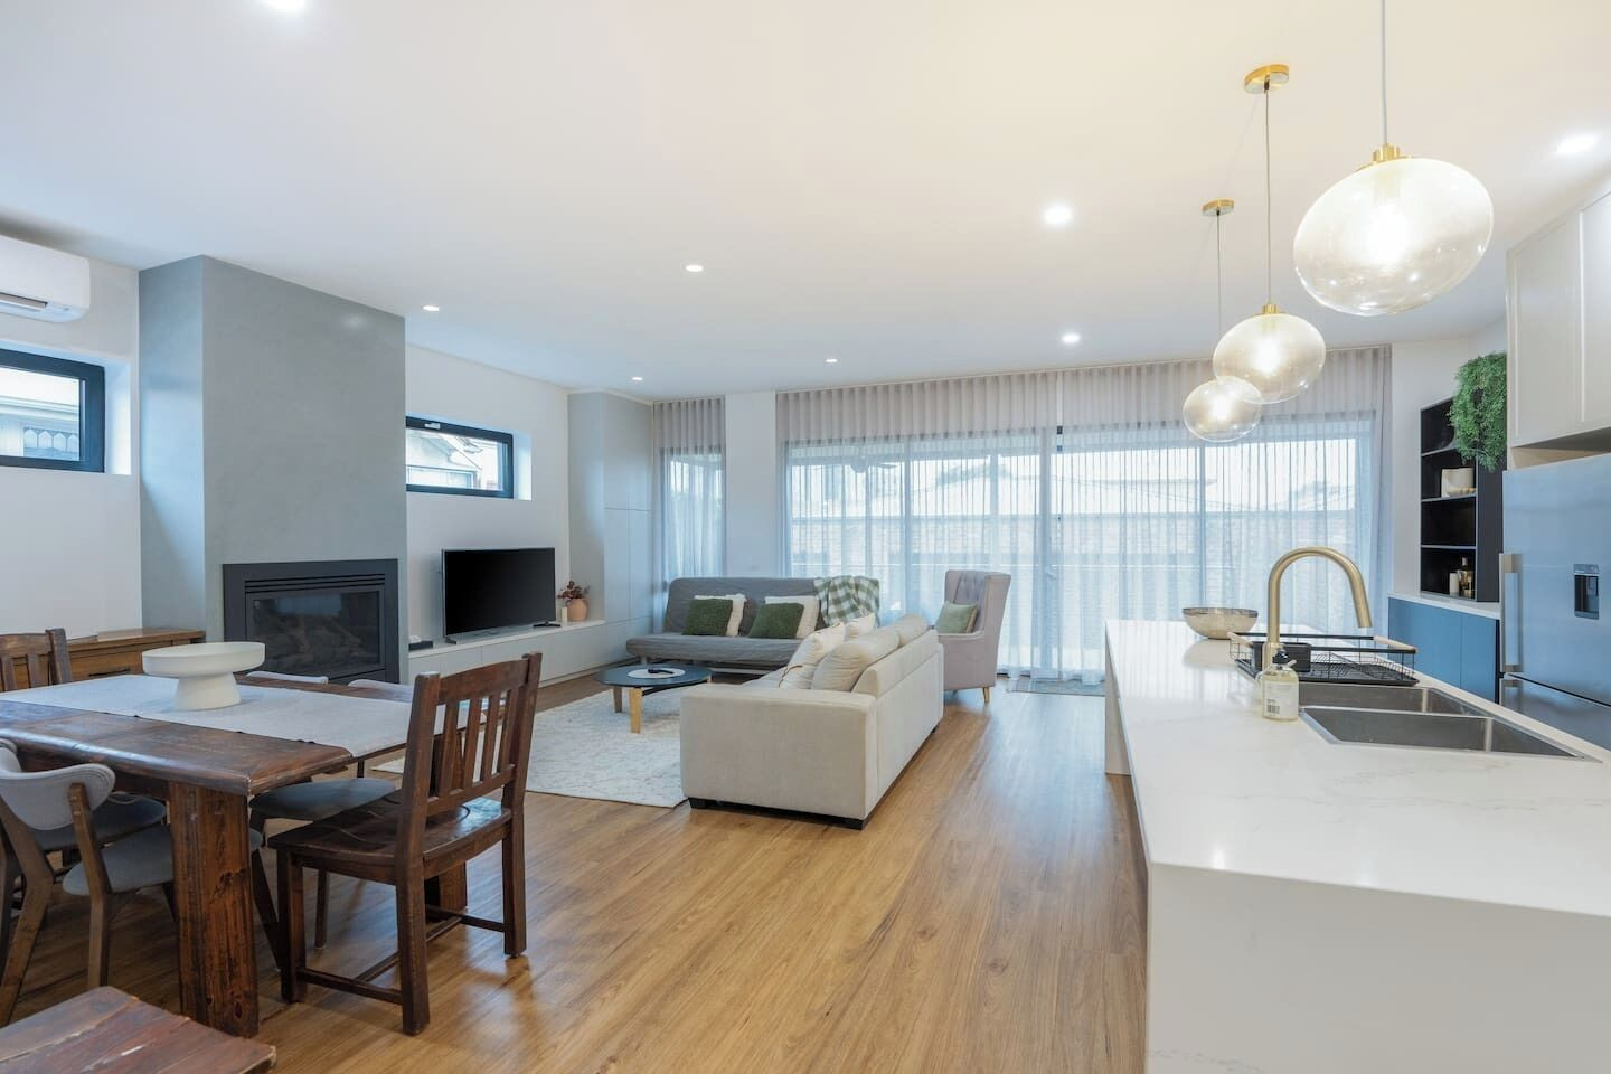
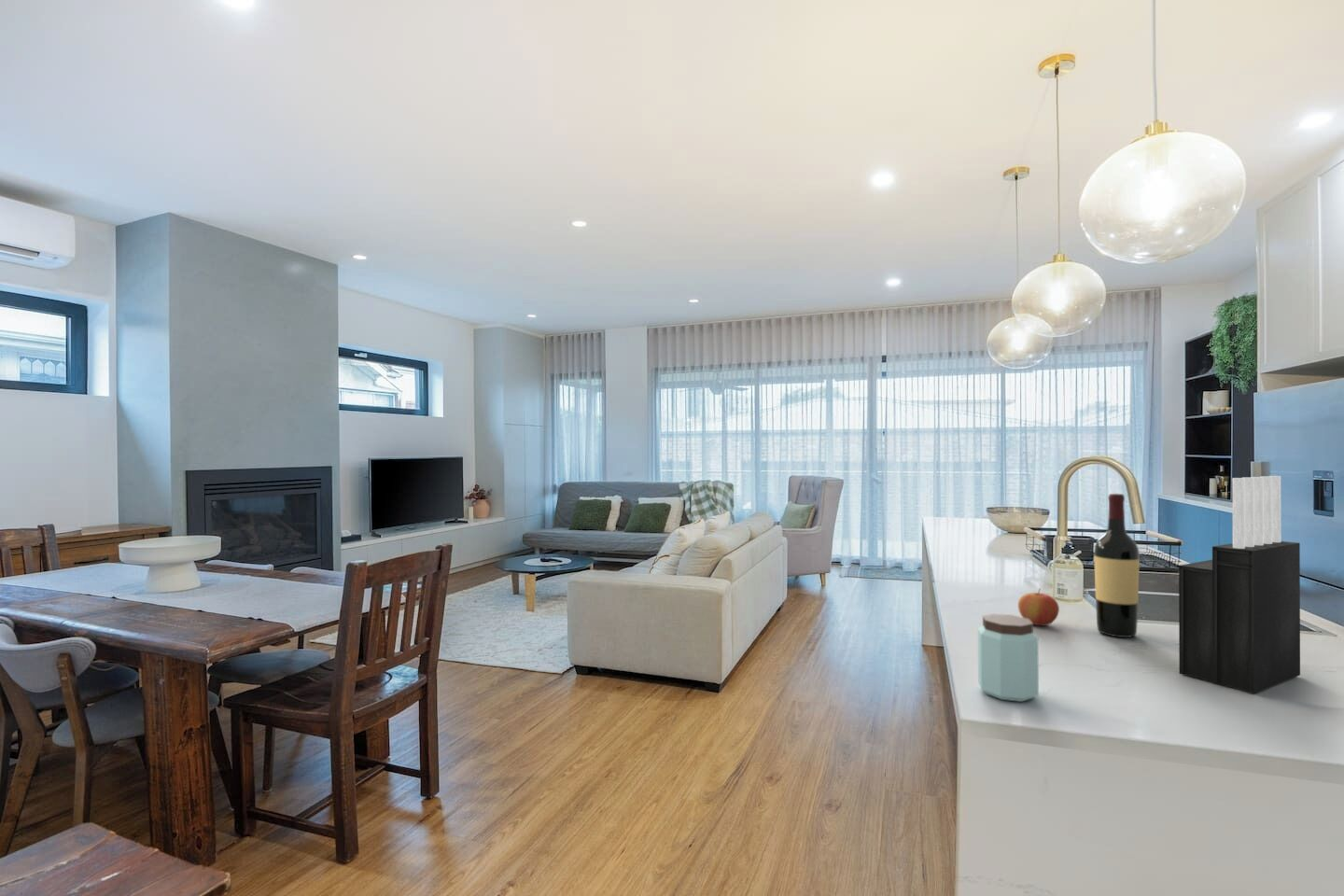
+ peanut butter (1007, 656)
+ apple (1038, 606)
+ knife block (1231, 574)
+ wine bottle (1116, 563)
